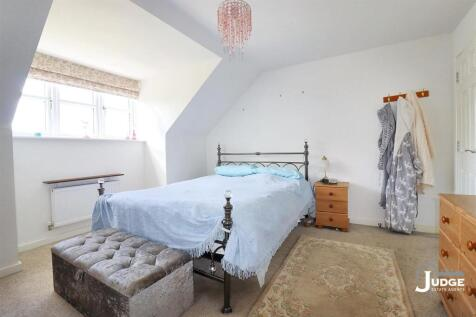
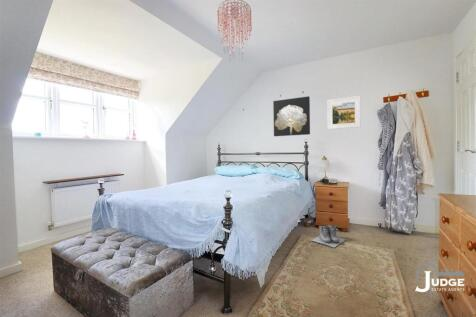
+ wall art (291, 117)
+ boots (328, 233)
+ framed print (343, 113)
